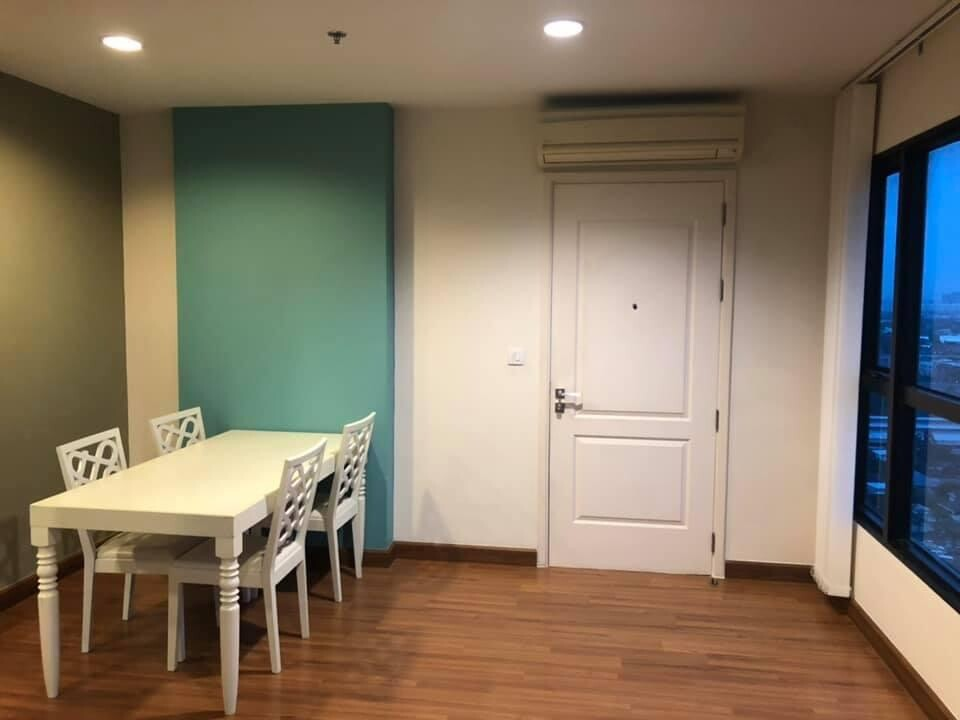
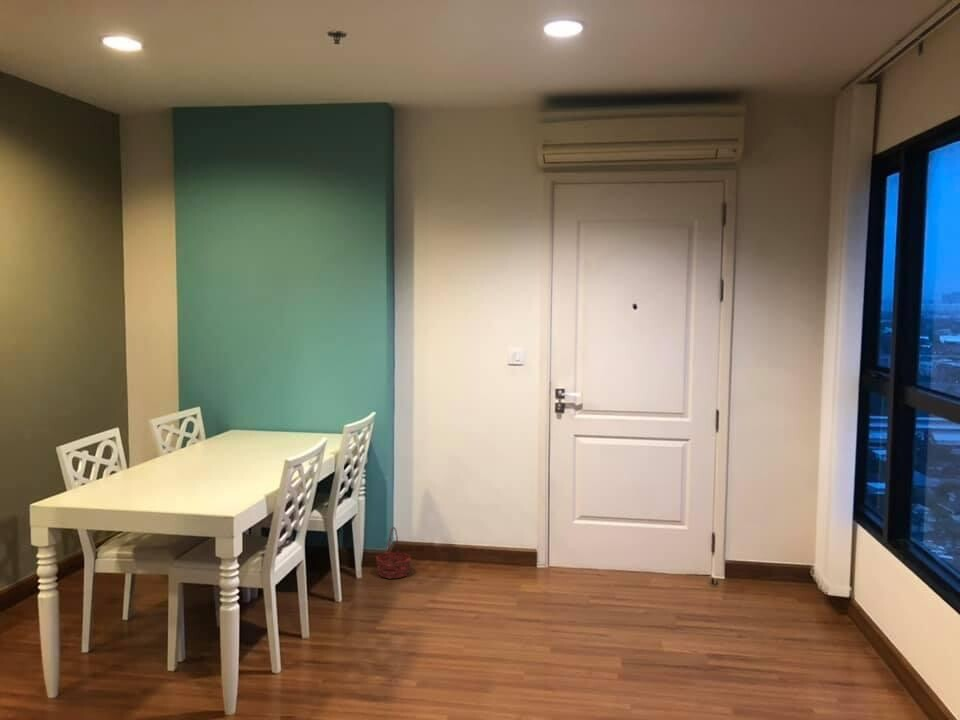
+ basket (393, 552)
